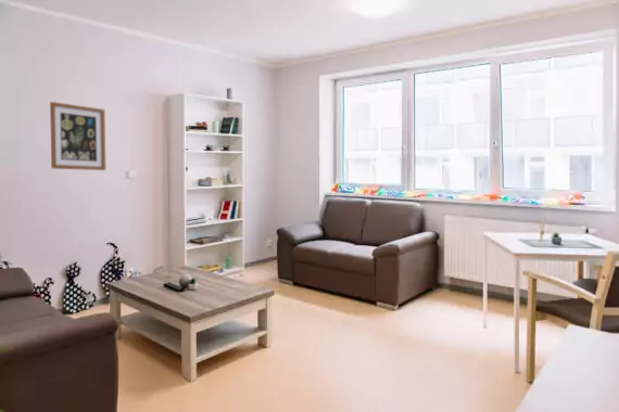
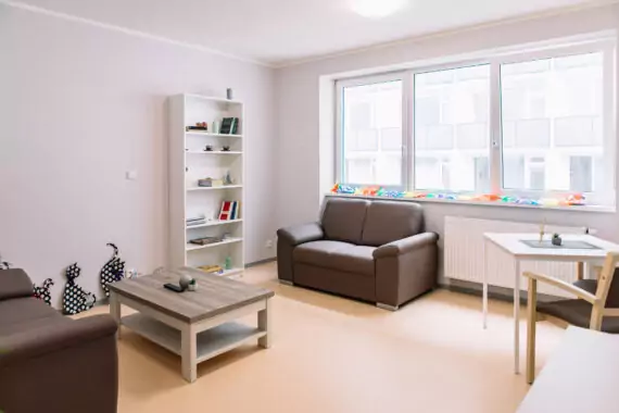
- wall art (78, 138)
